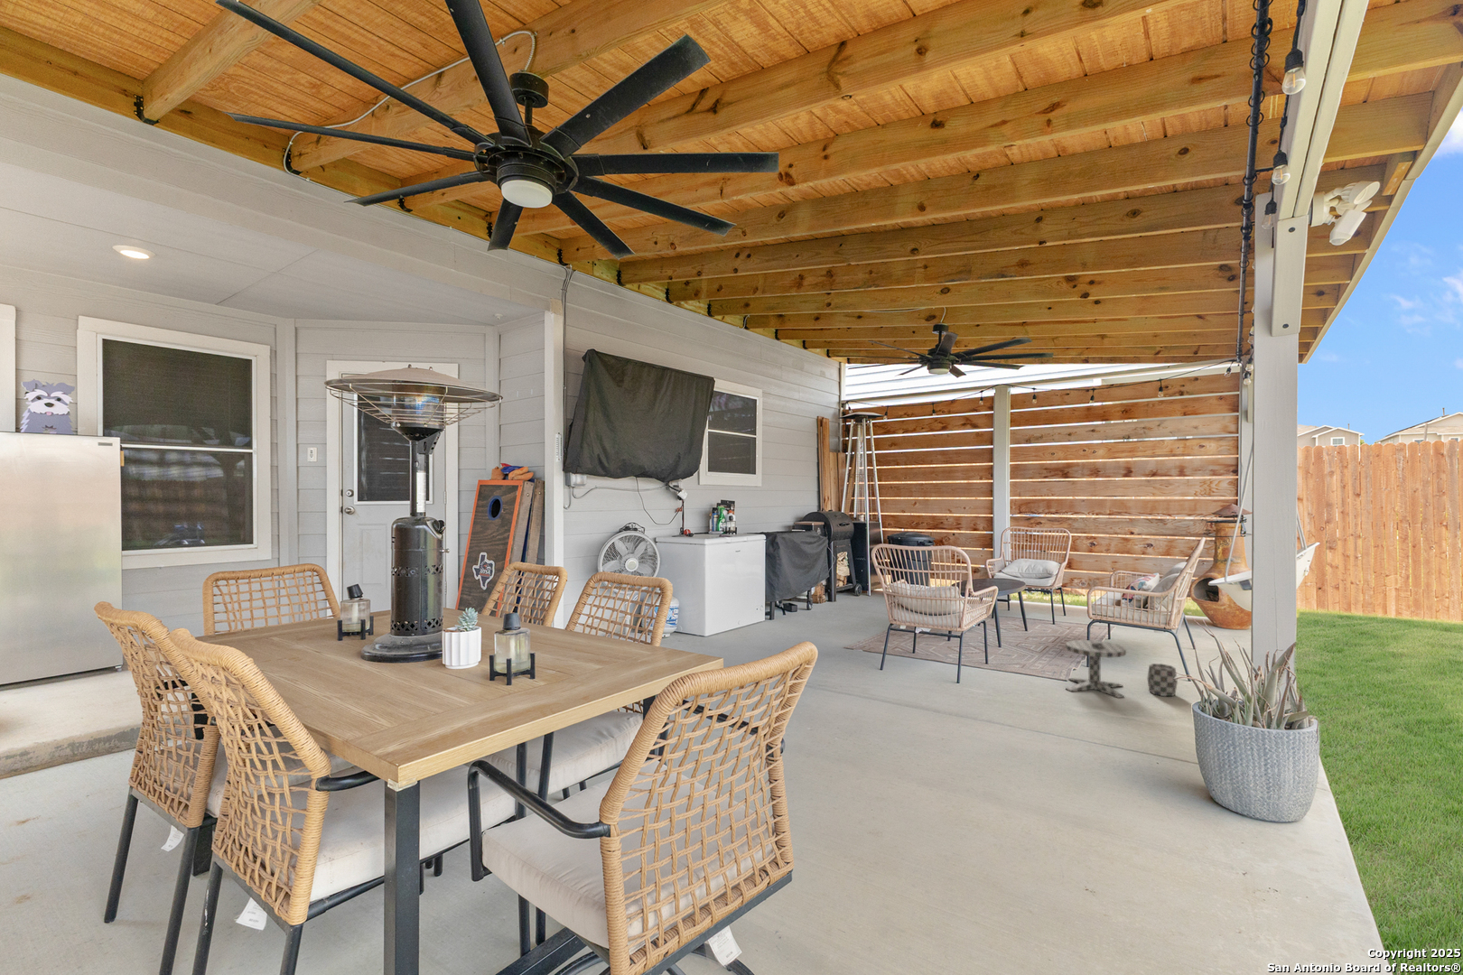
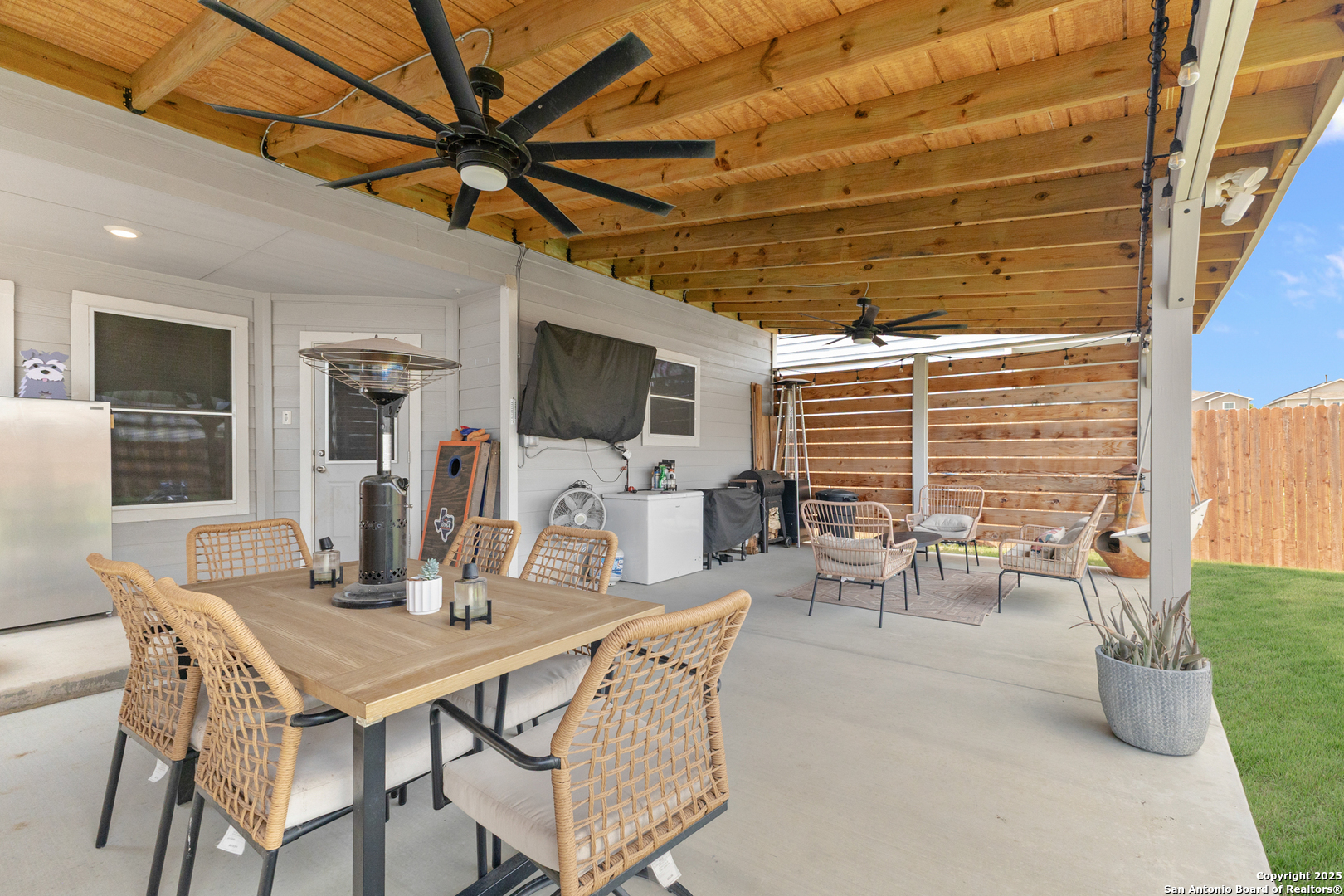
- pedestal table (1120, 656)
